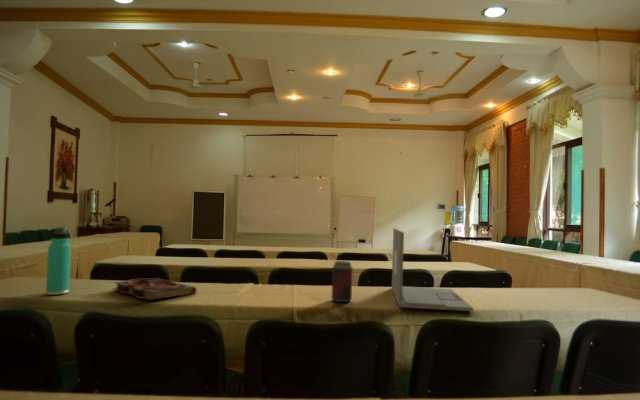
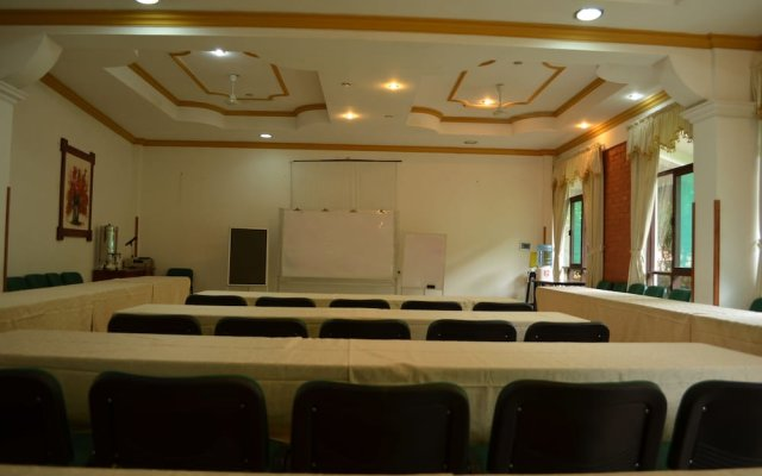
- laptop (424, 287)
- book (153, 286)
- thermos bottle (59, 260)
- beverage can (342, 281)
